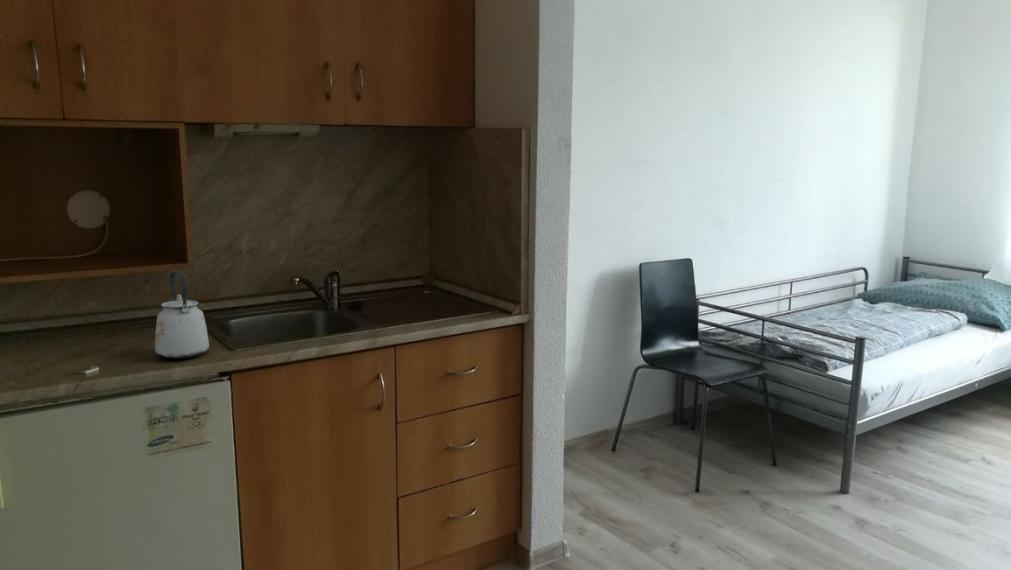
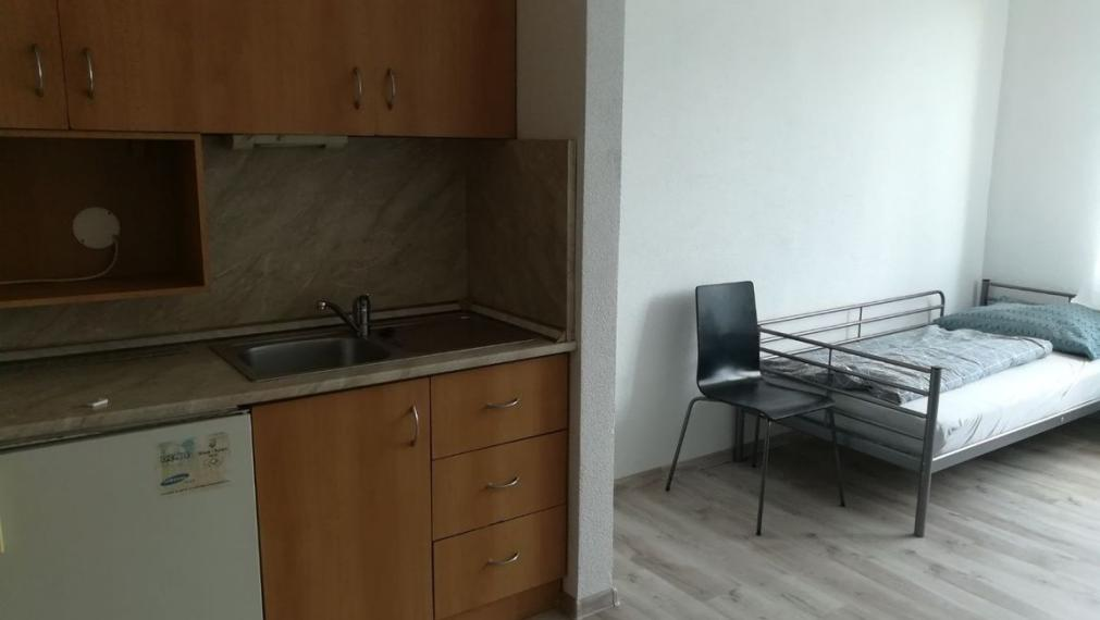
- kettle (177, 312)
